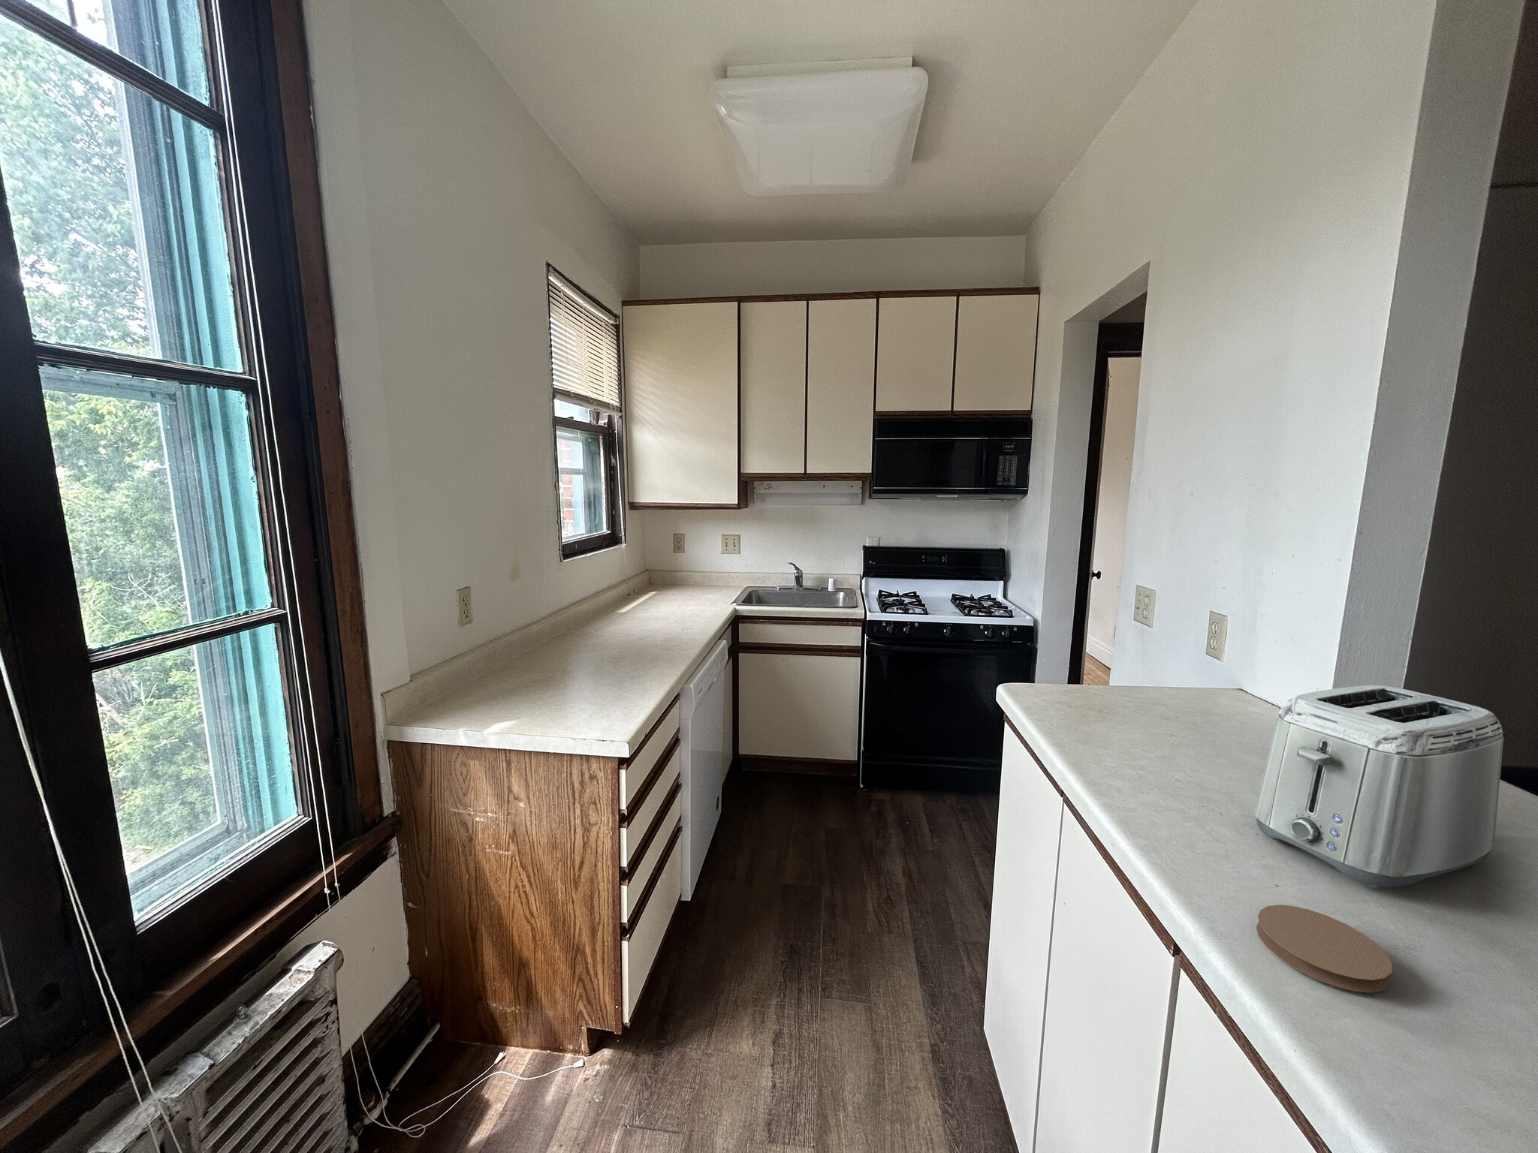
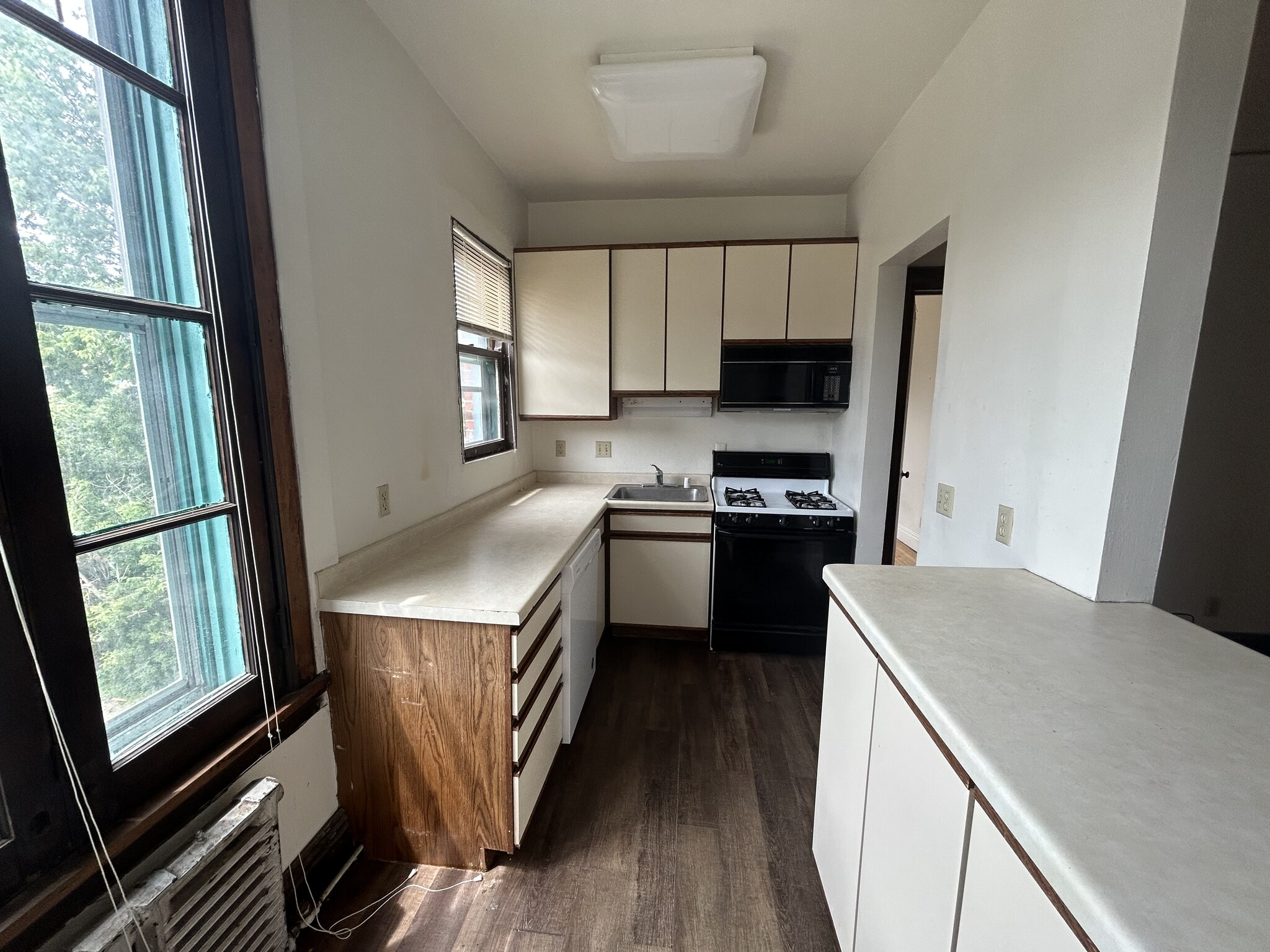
- coaster (1320, 945)
- toaster (1384, 774)
